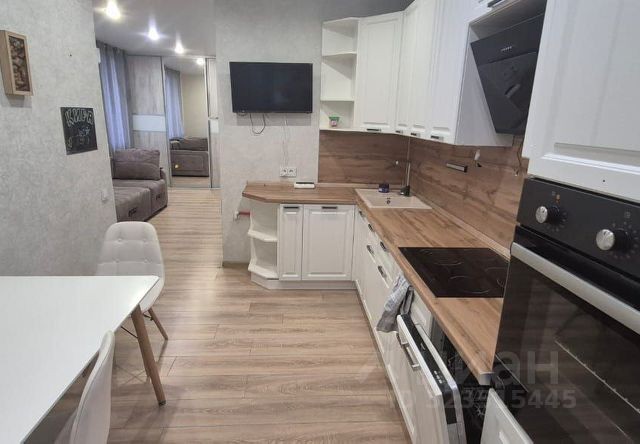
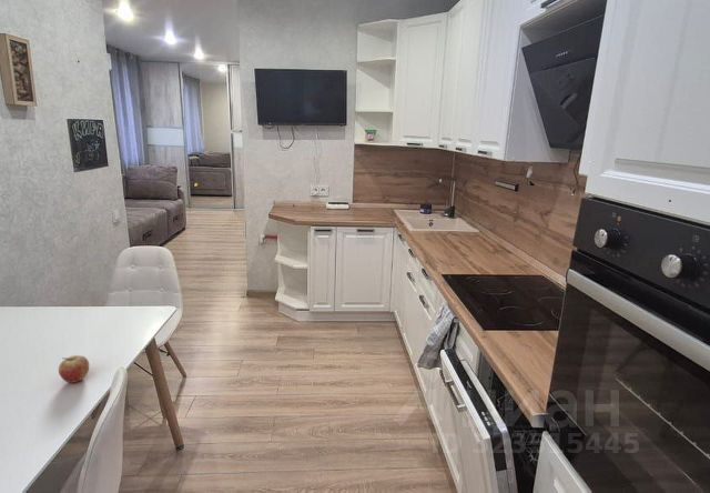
+ fruit (73, 368)
